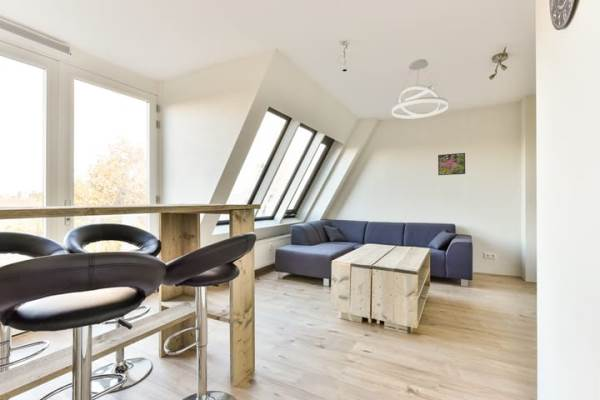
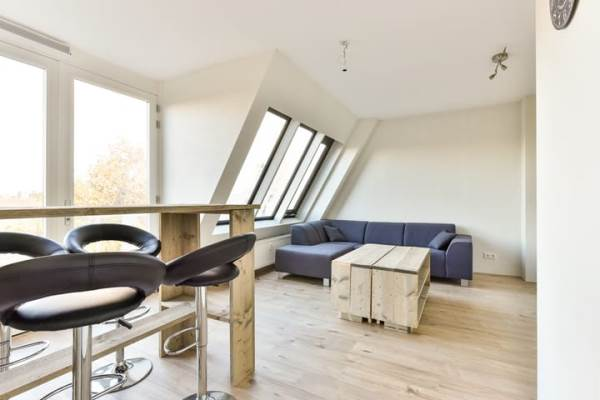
- pendant light (418, 88)
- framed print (451, 164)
